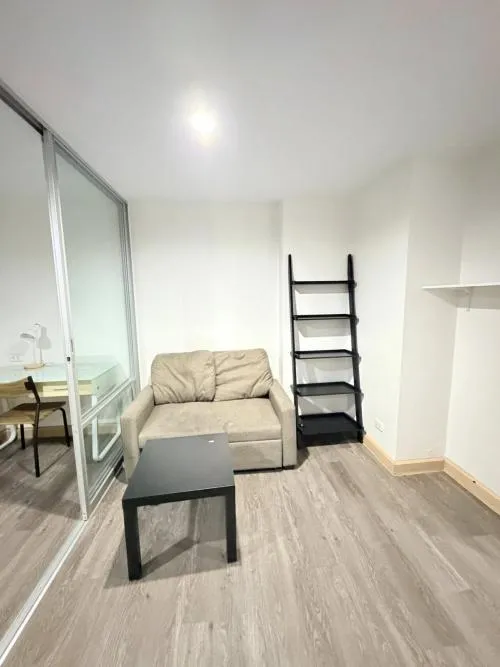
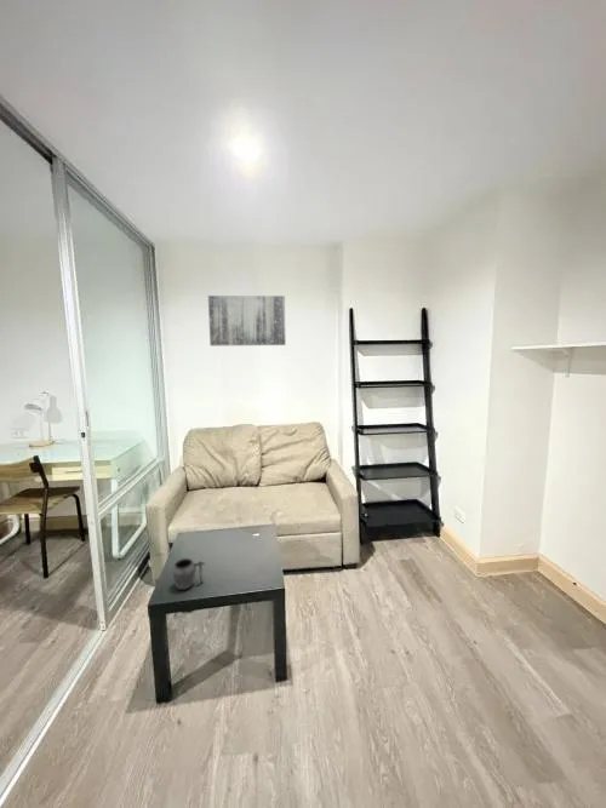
+ wall art (247, 320)
+ mug (188, 573)
